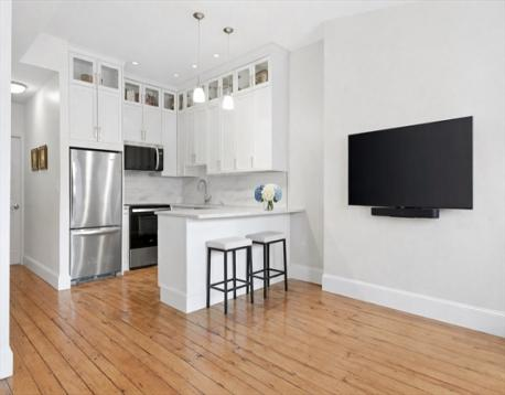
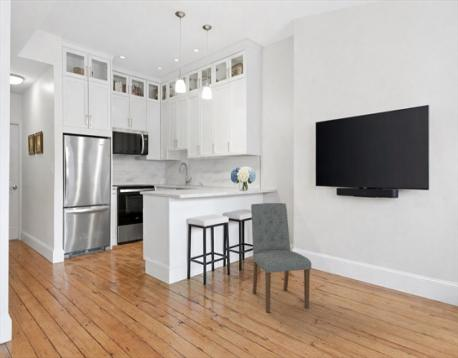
+ dining chair (277, 252)
